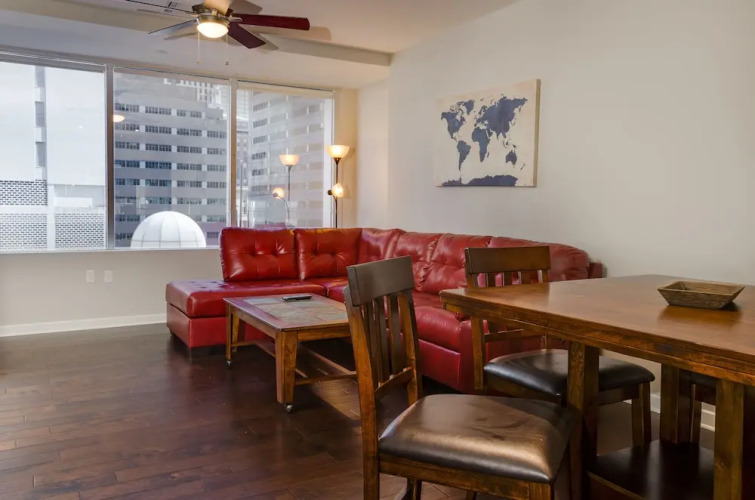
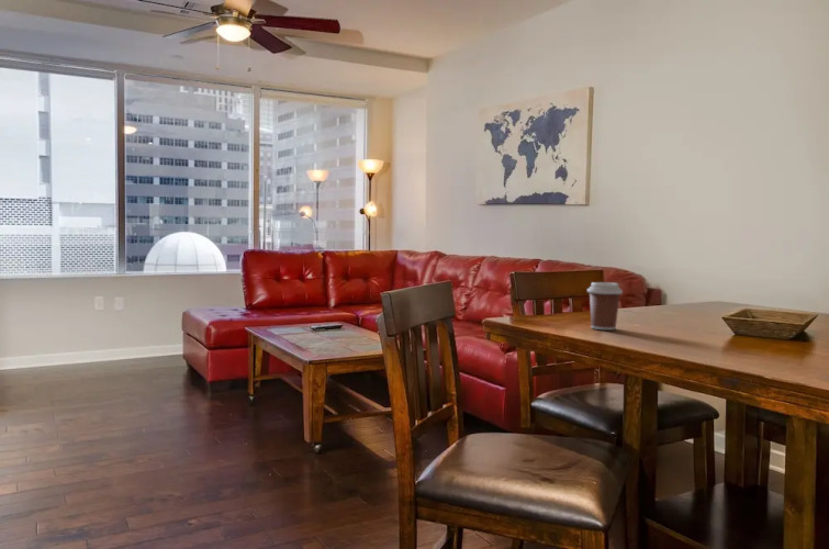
+ coffee cup (604, 305)
